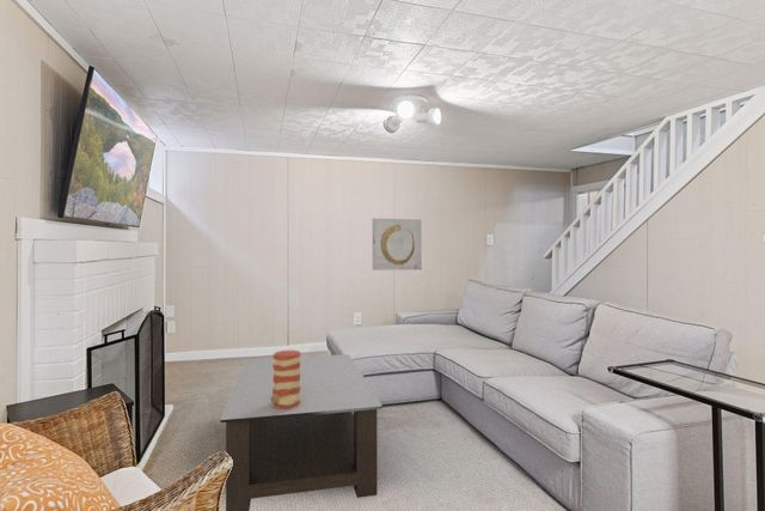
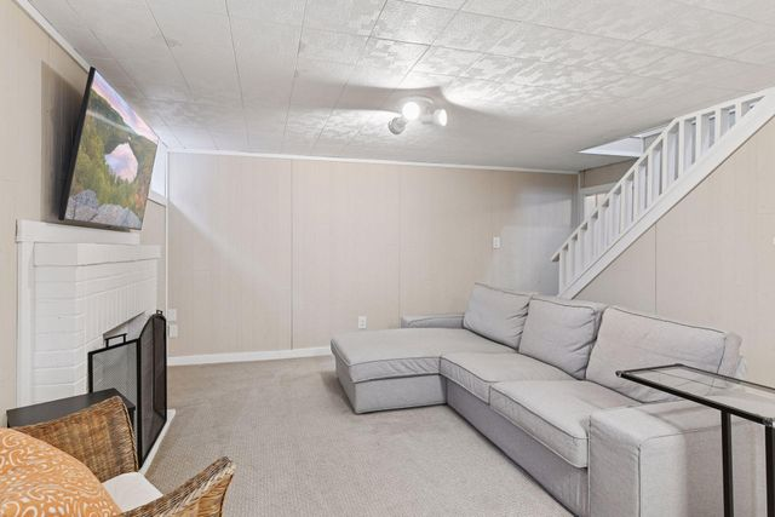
- wall art (397, 244)
- coffee table (300, 415)
- vase (284, 378)
